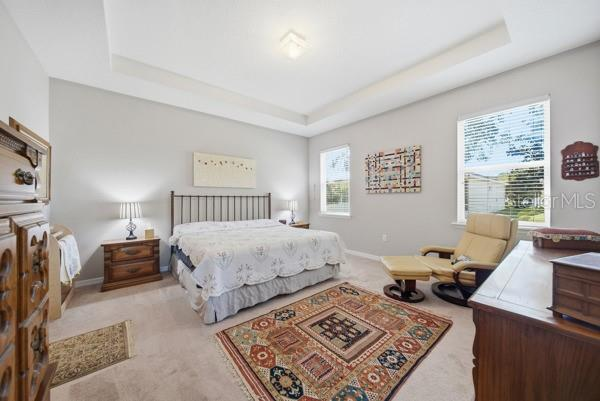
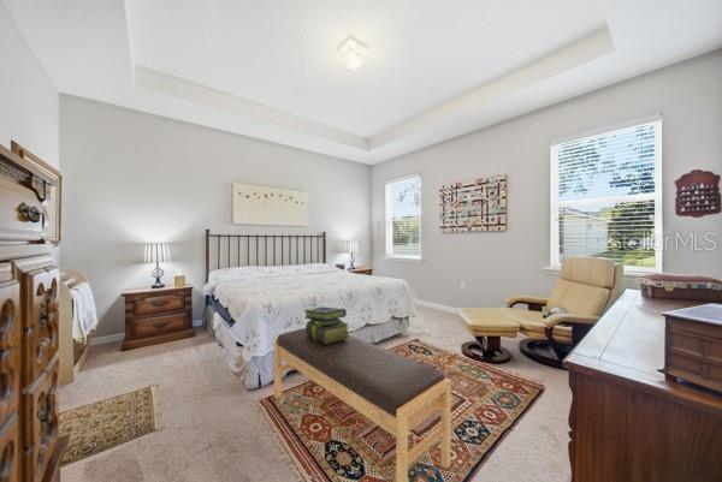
+ stack of books (325, 322)
+ bench (347, 387)
